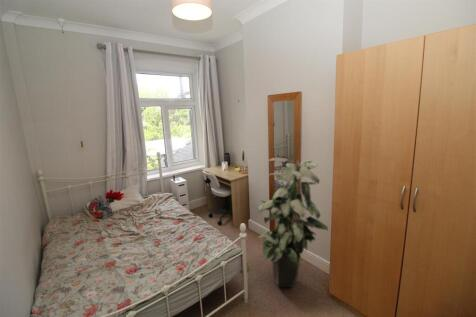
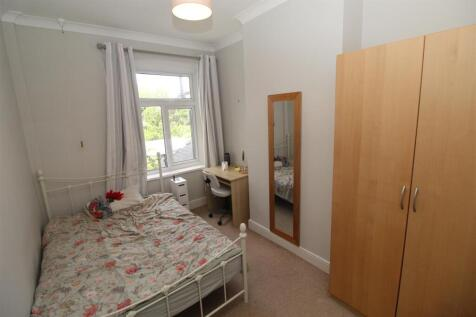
- indoor plant (287, 221)
